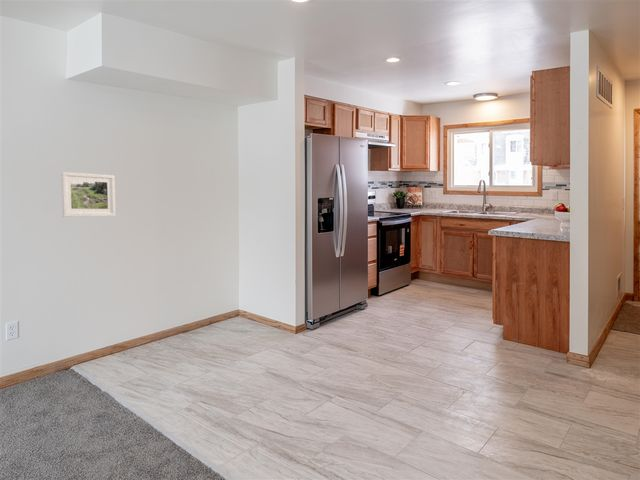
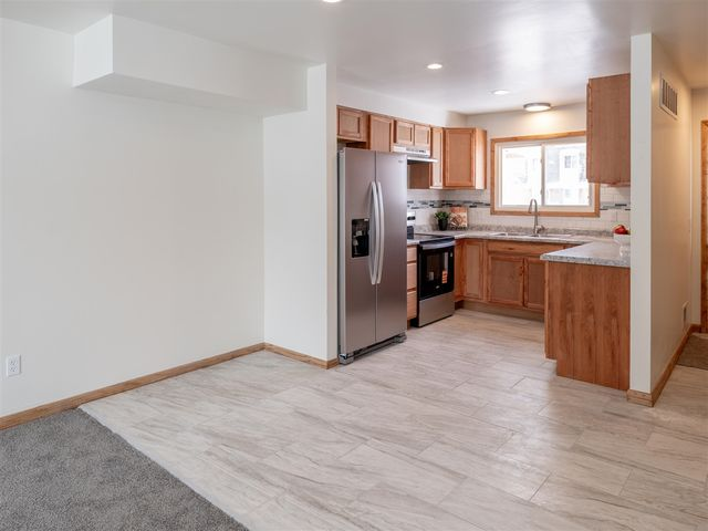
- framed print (89, 195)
